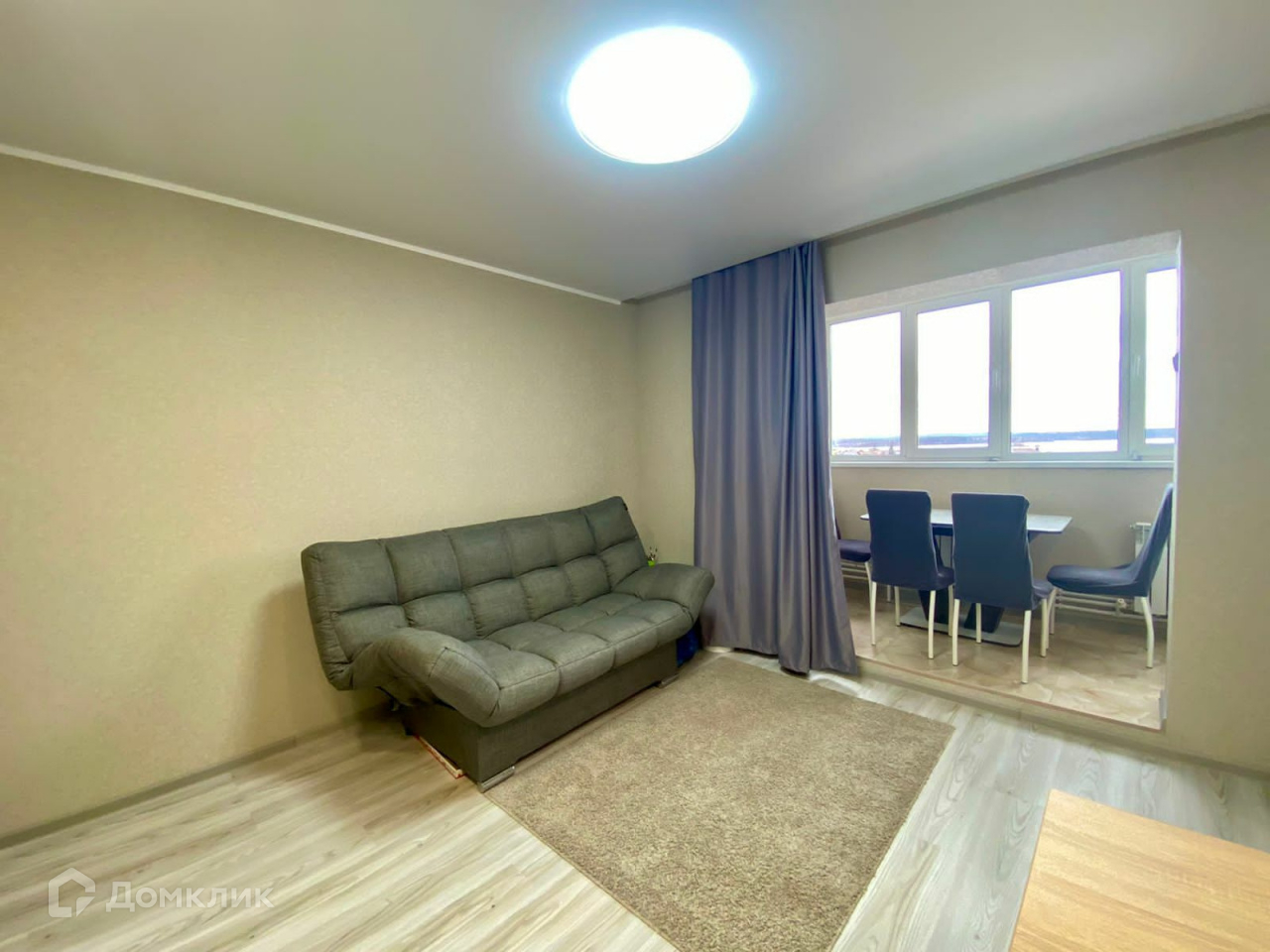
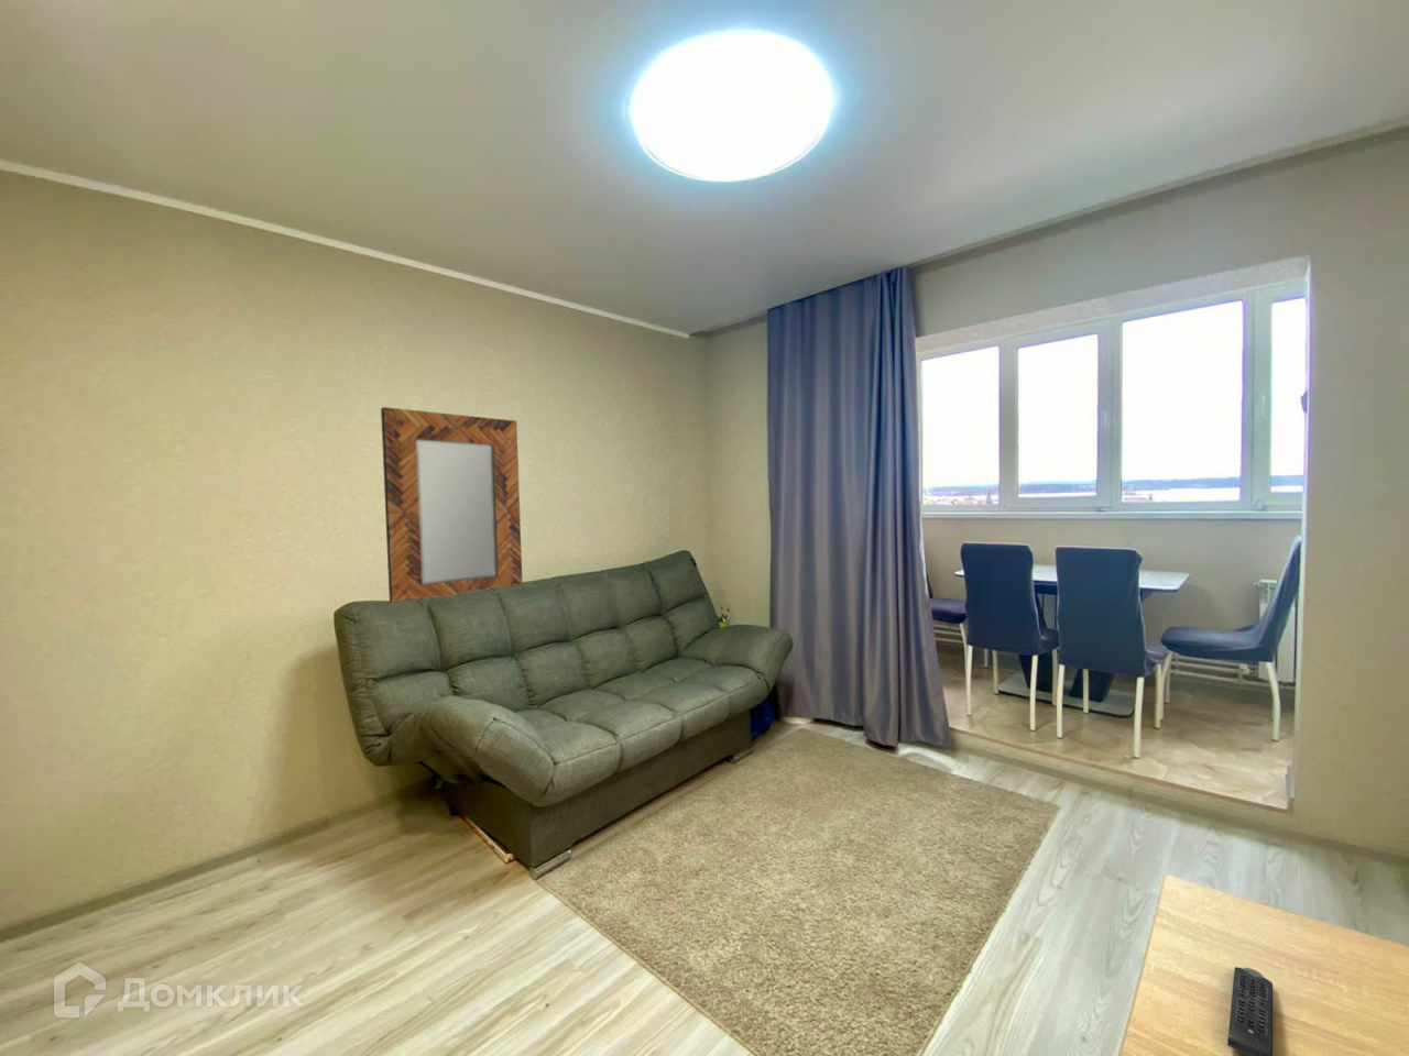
+ home mirror (458, 511)
+ remote control (1250, 1007)
